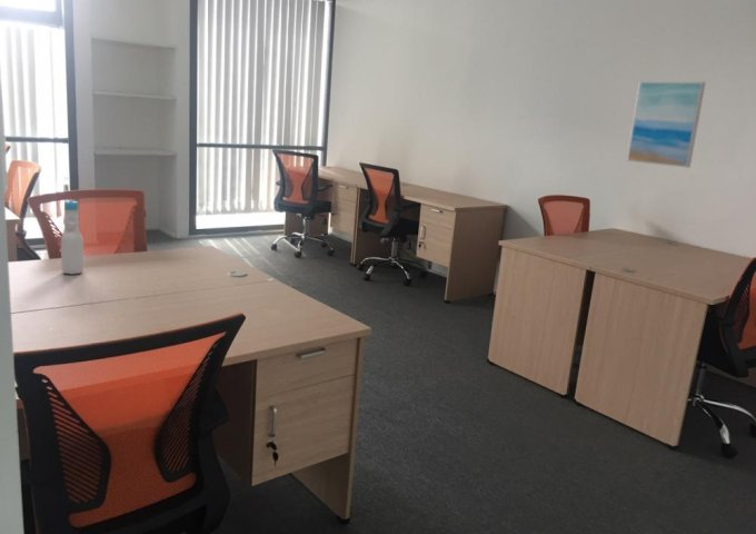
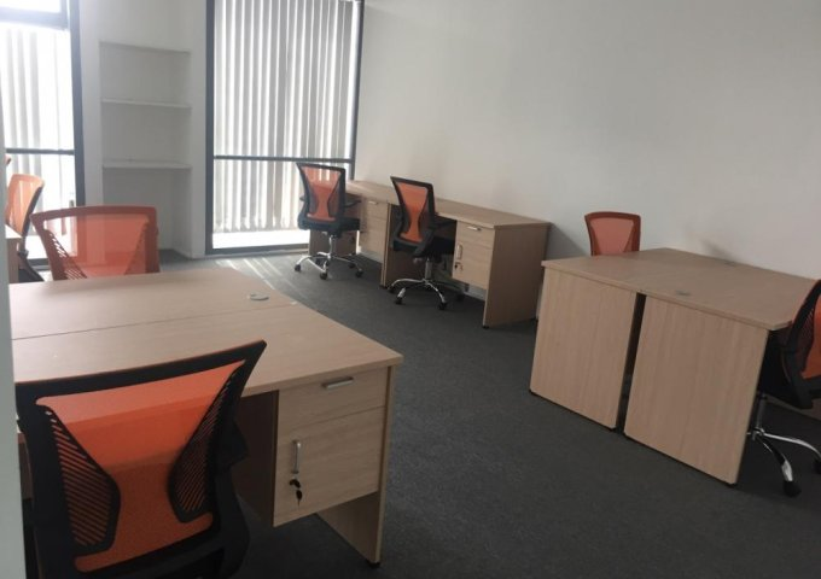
- bottle (71, 236)
- wall art (664, 123)
